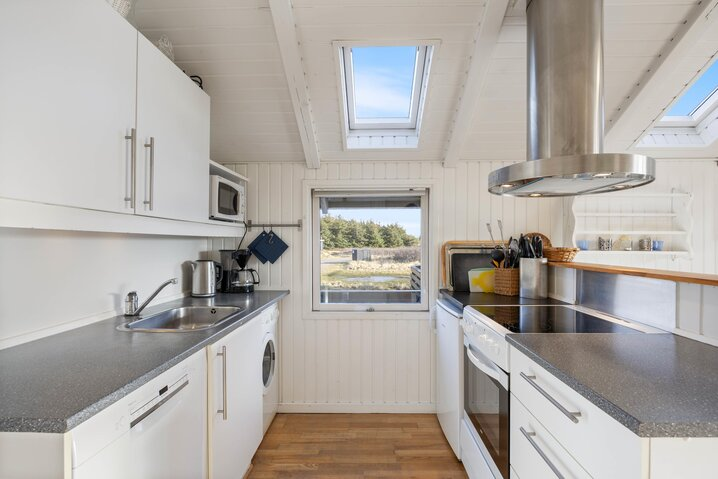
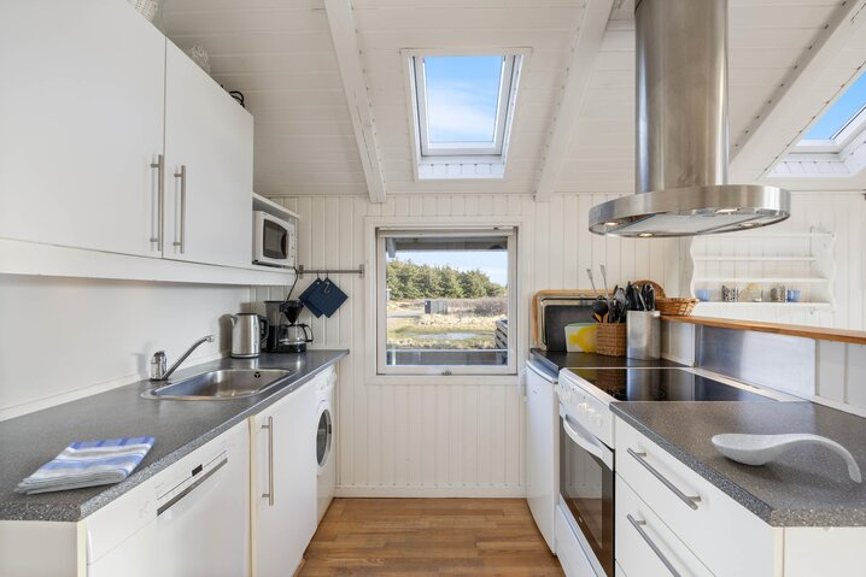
+ dish towel (95, 459)
+ spoon rest (779, 448)
